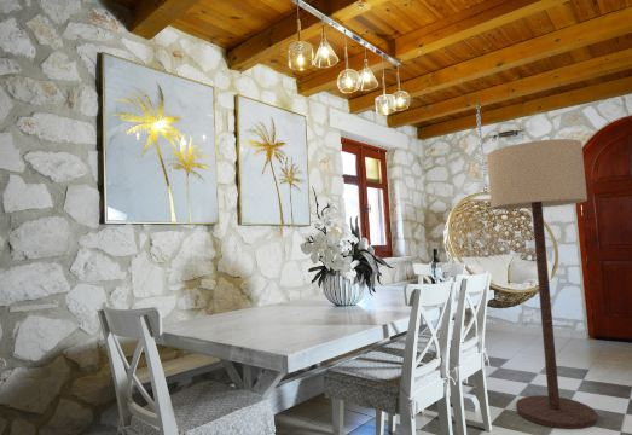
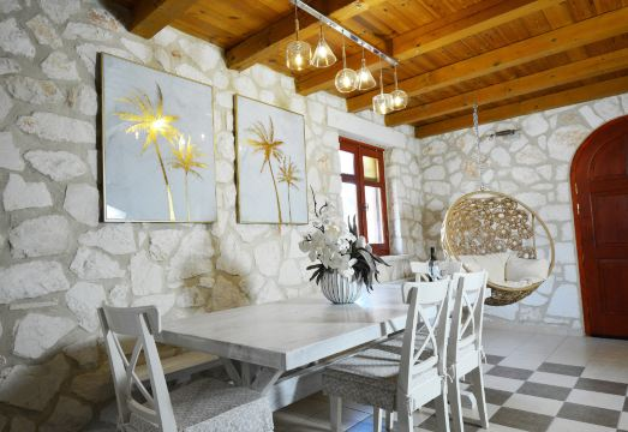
- floor lamp (543, 278)
